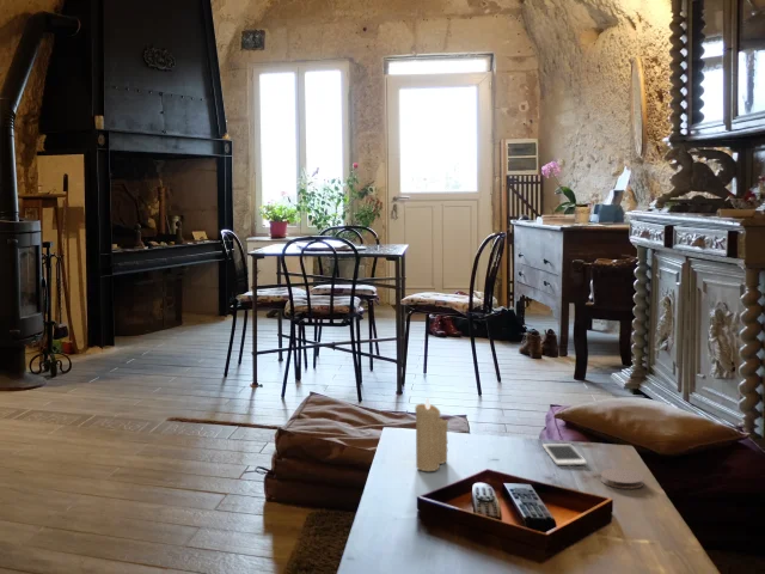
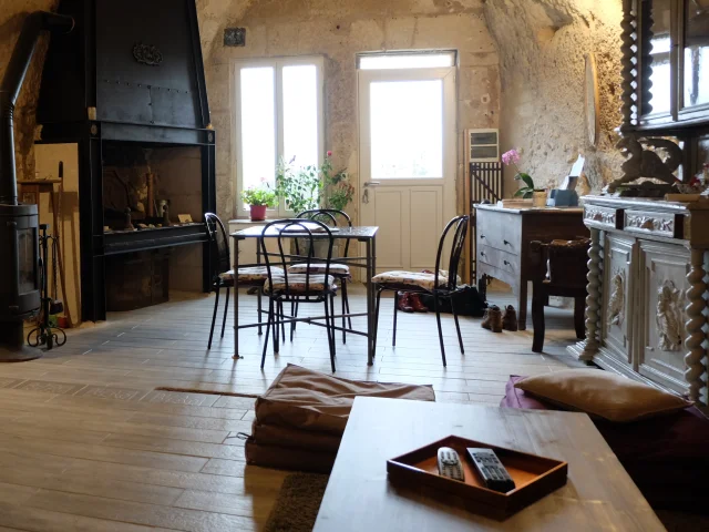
- coaster (622, 478)
- cell phone (563, 453)
- candle (432, 429)
